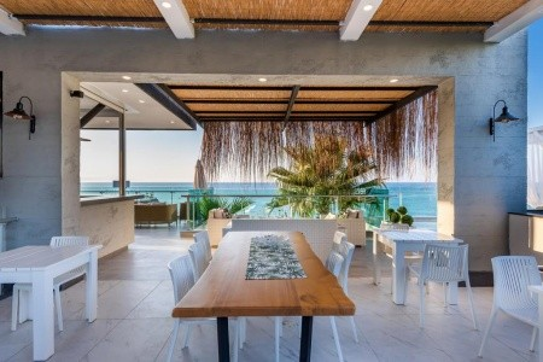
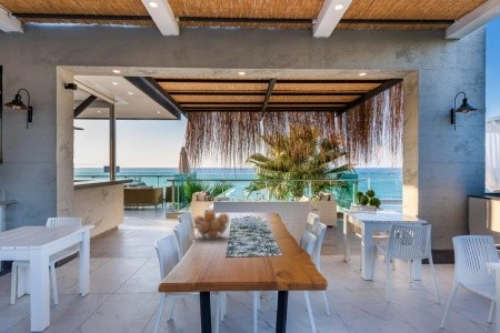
+ fruit basket (211, 223)
